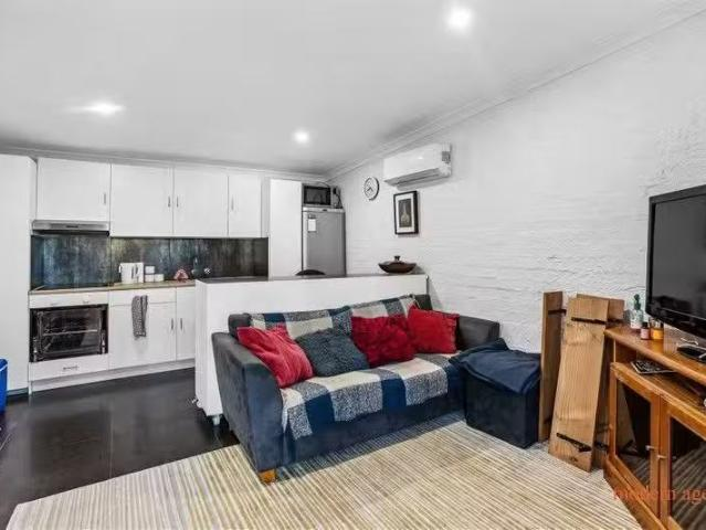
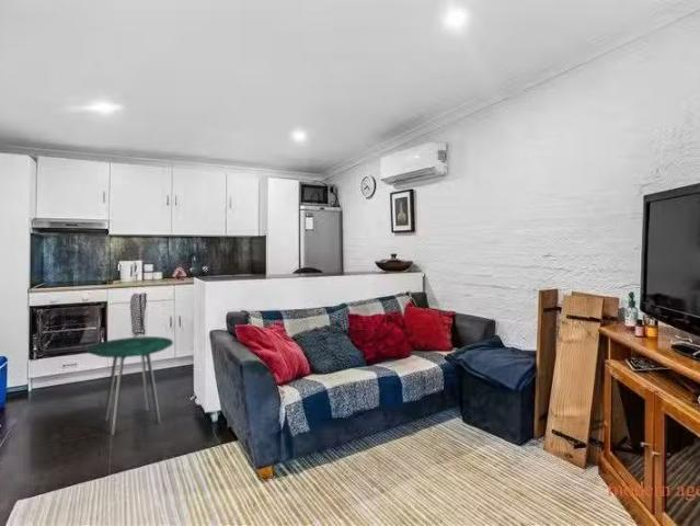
+ side table (121, 382)
